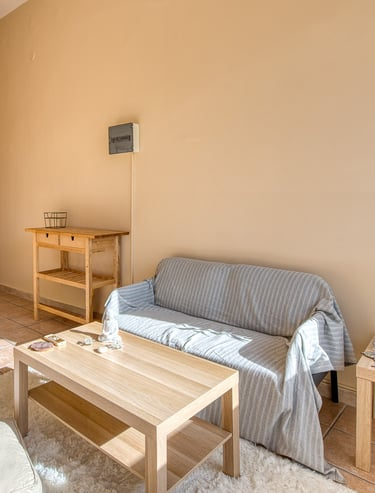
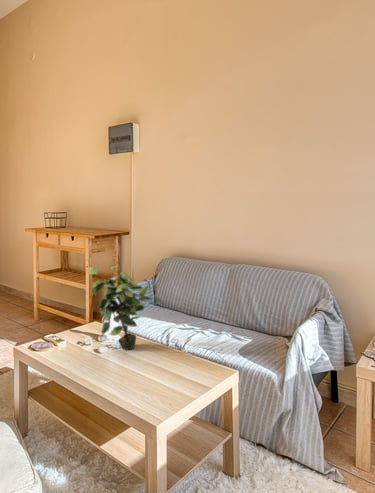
+ potted plant (120, 309)
